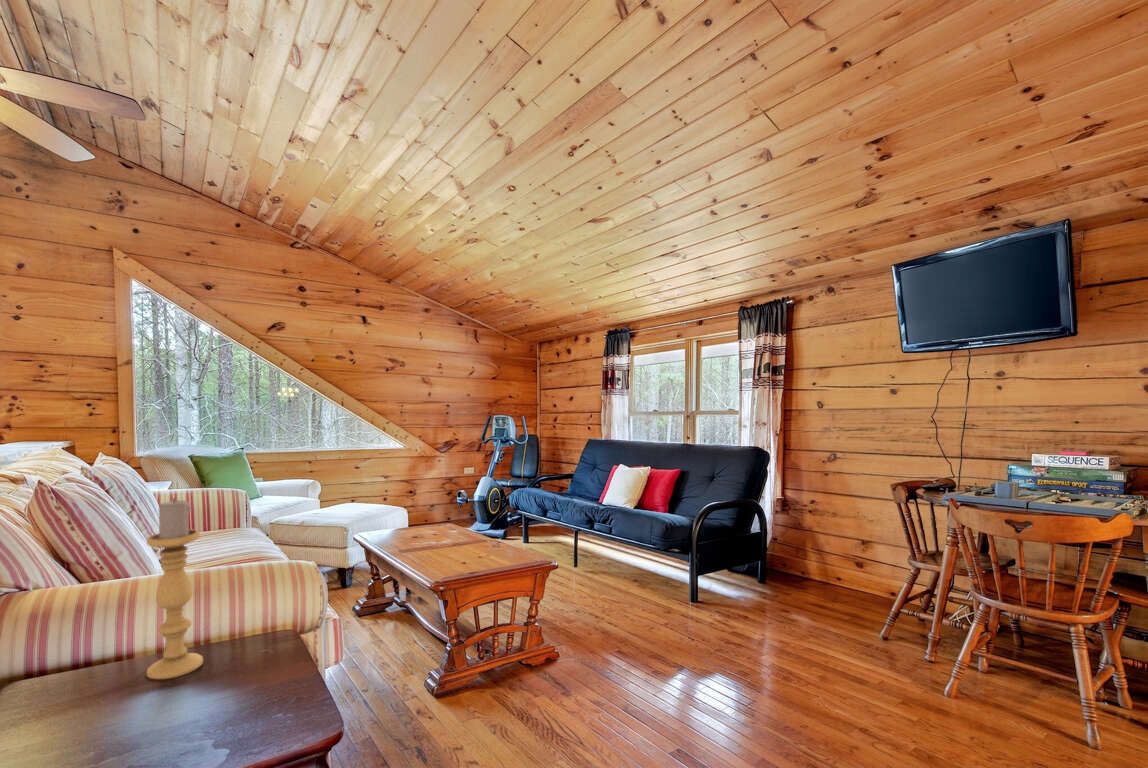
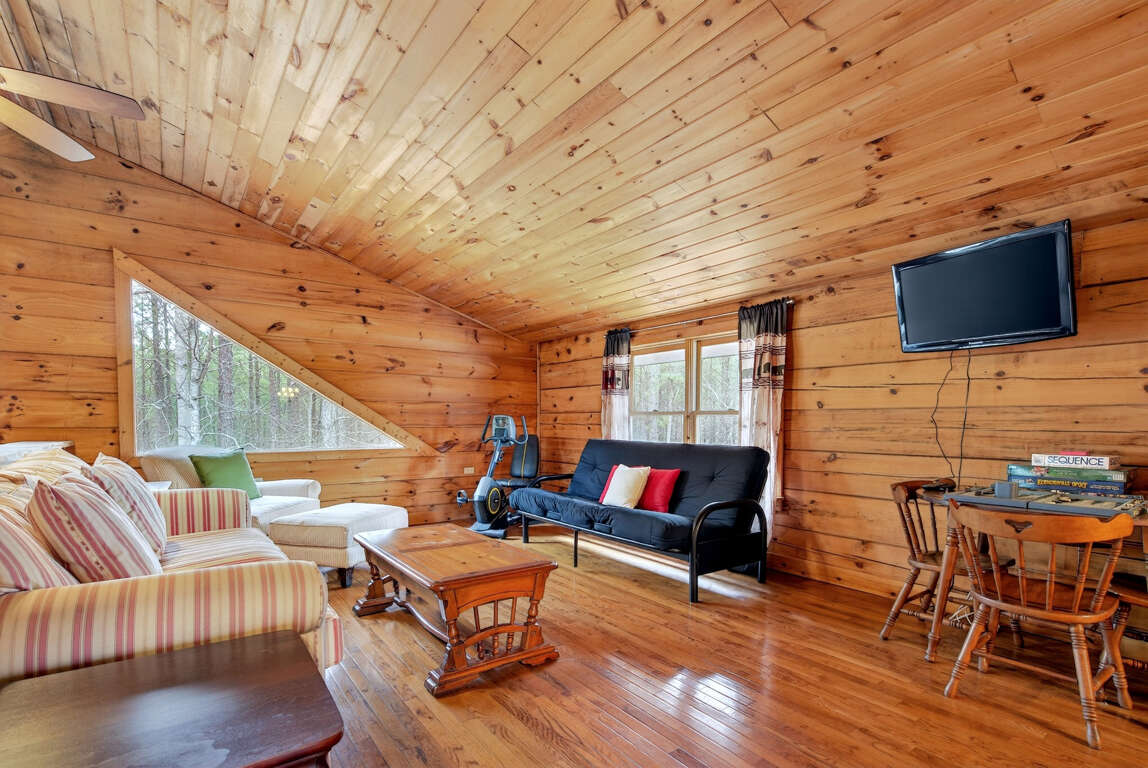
- candle holder (174, 582)
